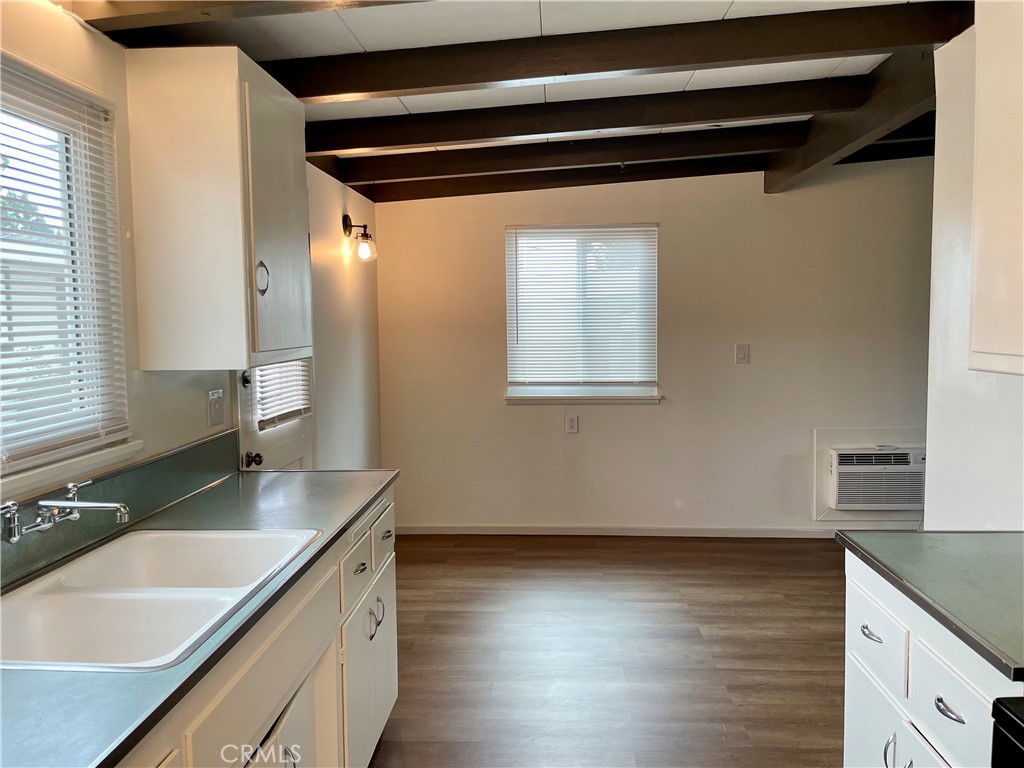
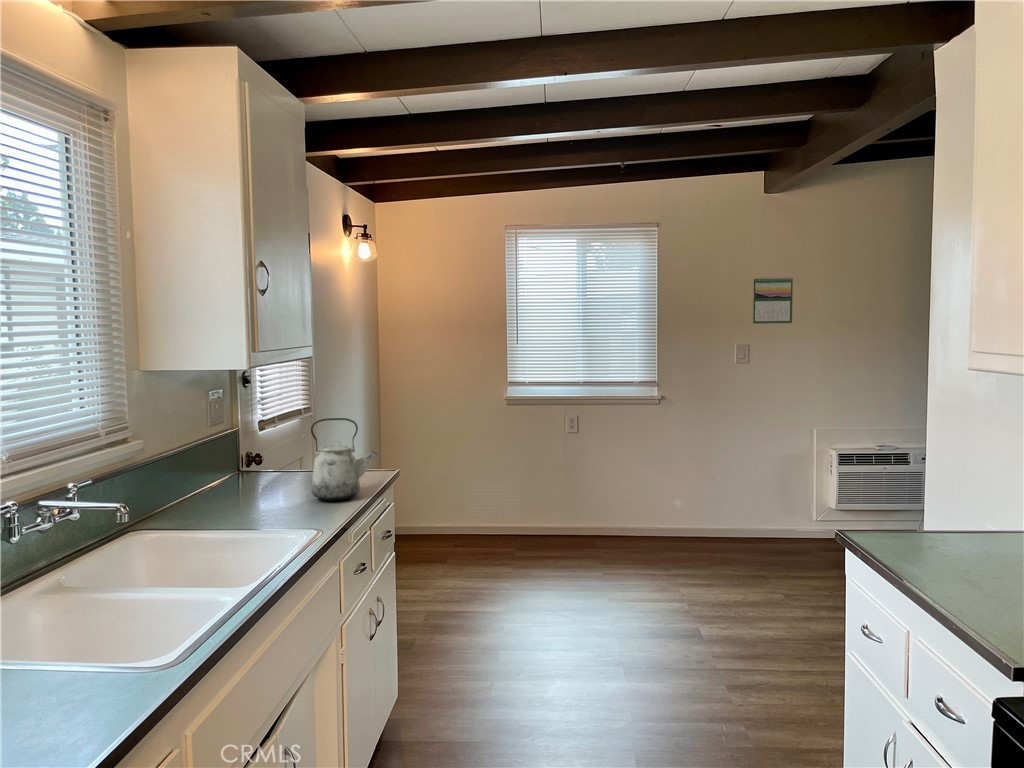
+ calendar (772, 299)
+ kettle (344, 457)
